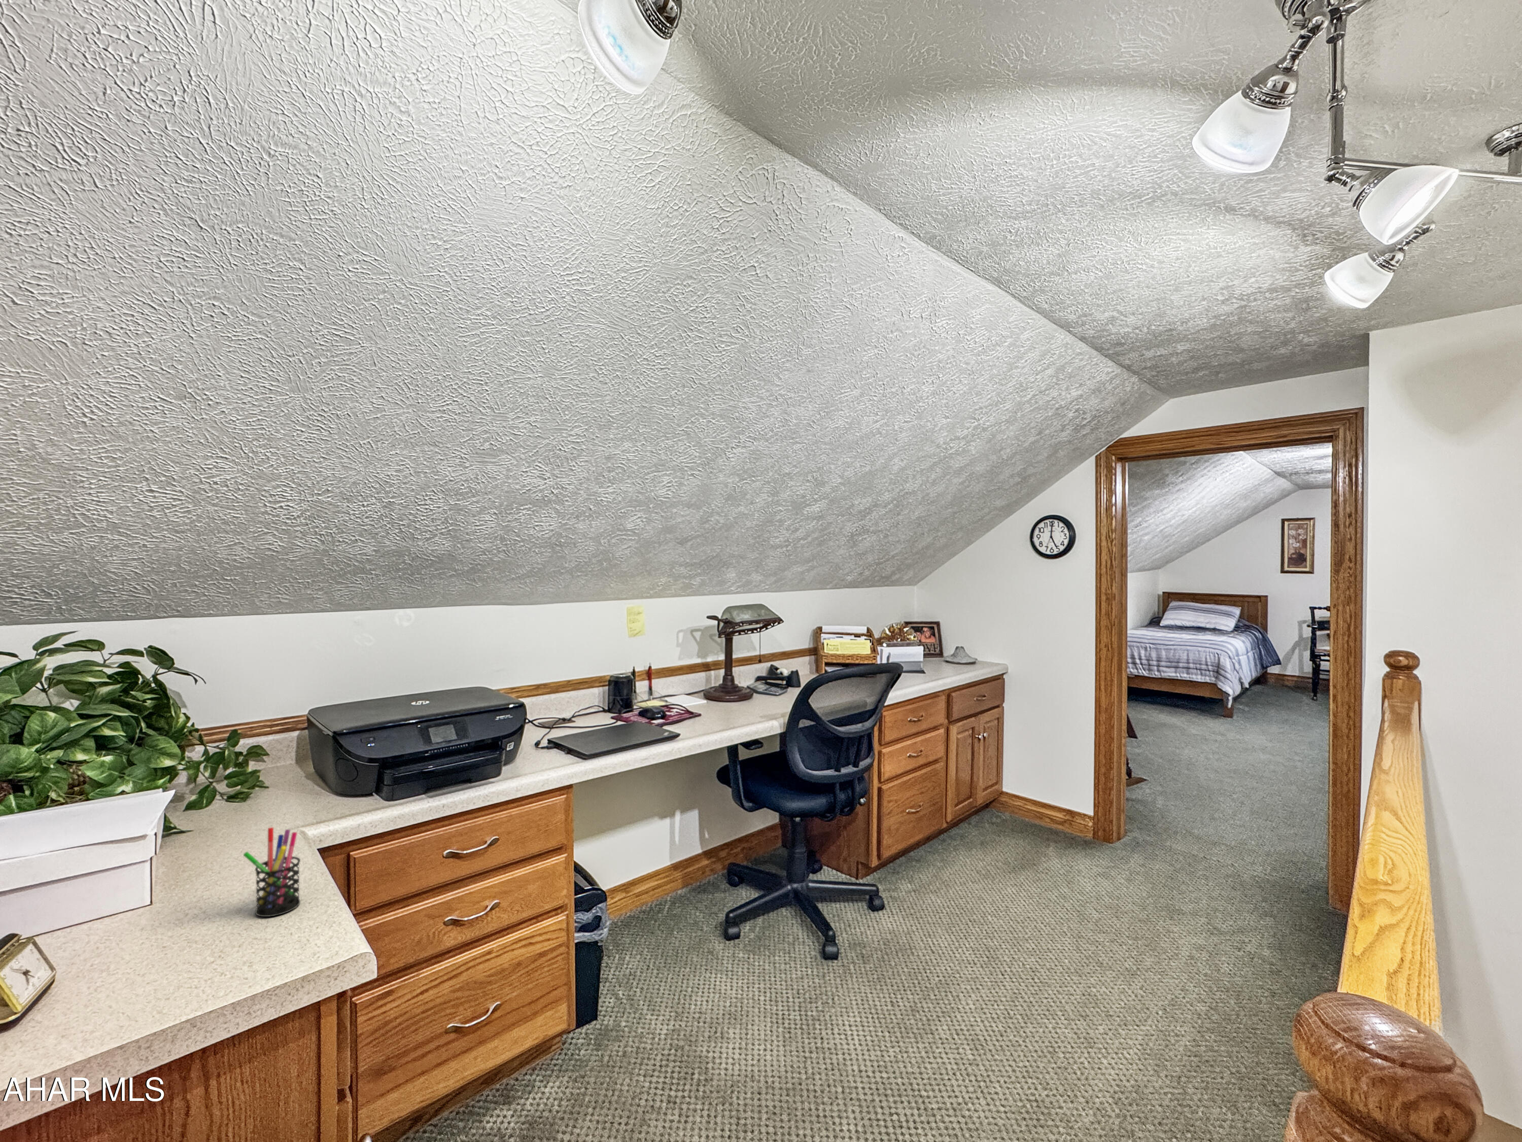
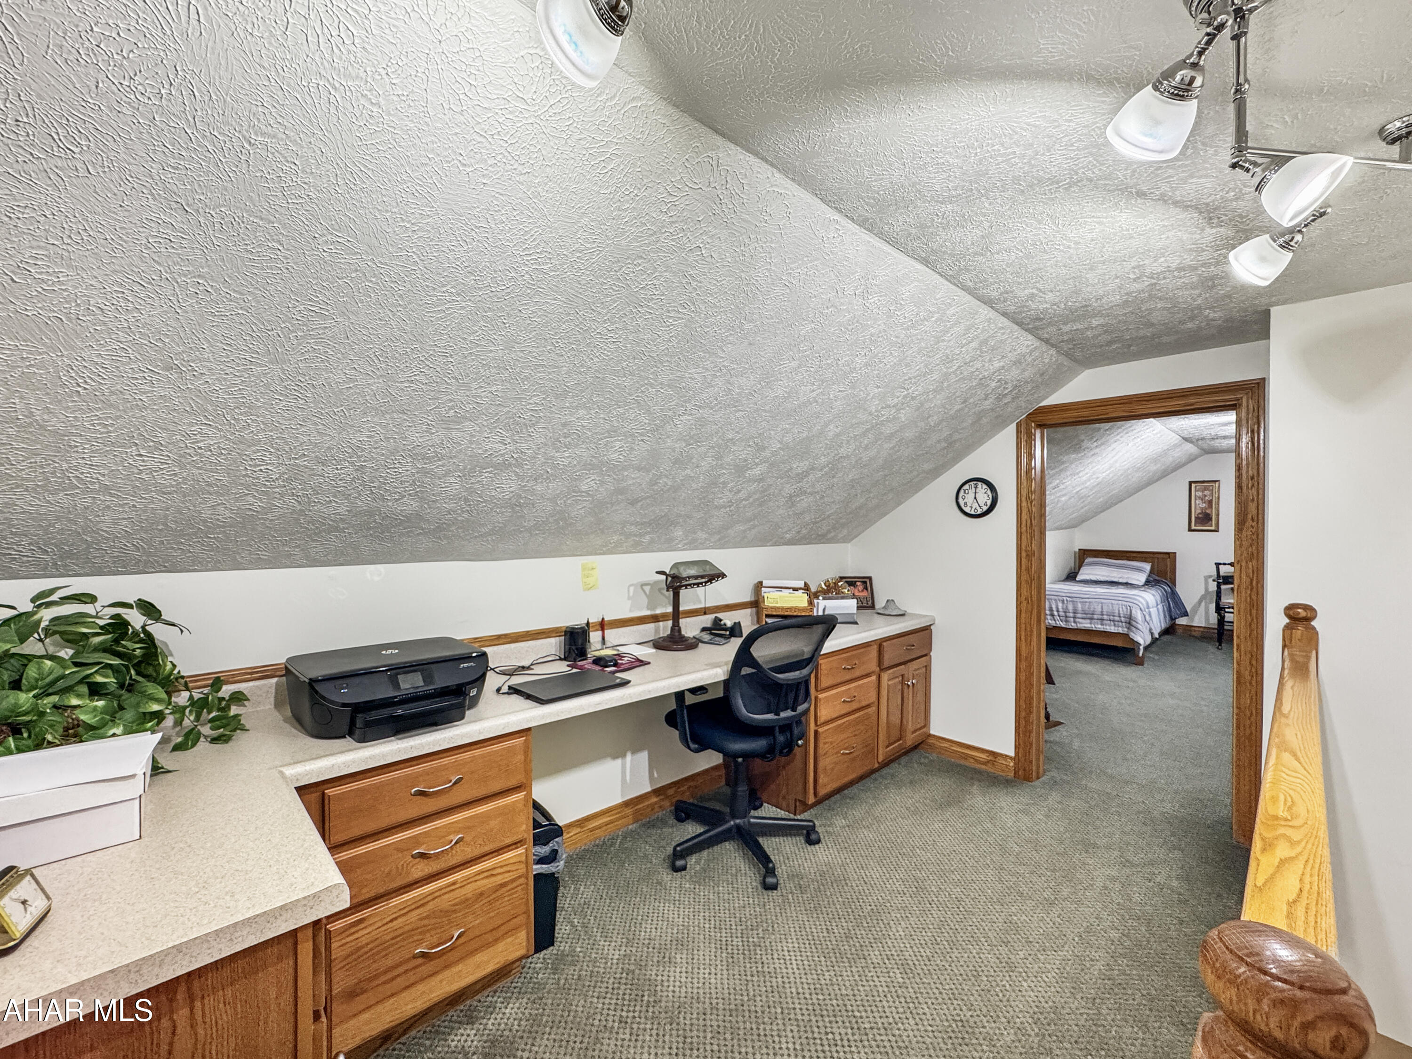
- pen holder (272, 871)
